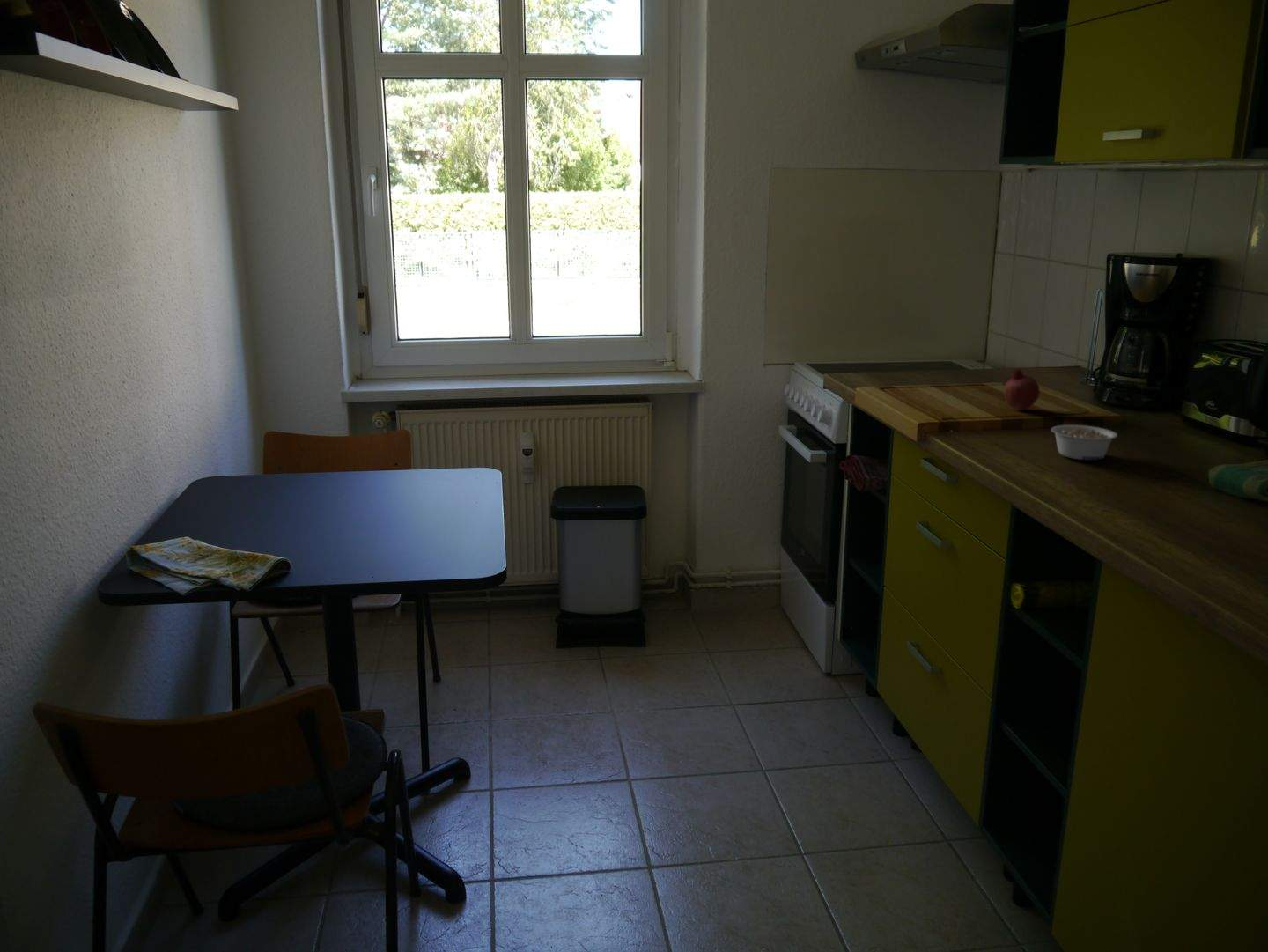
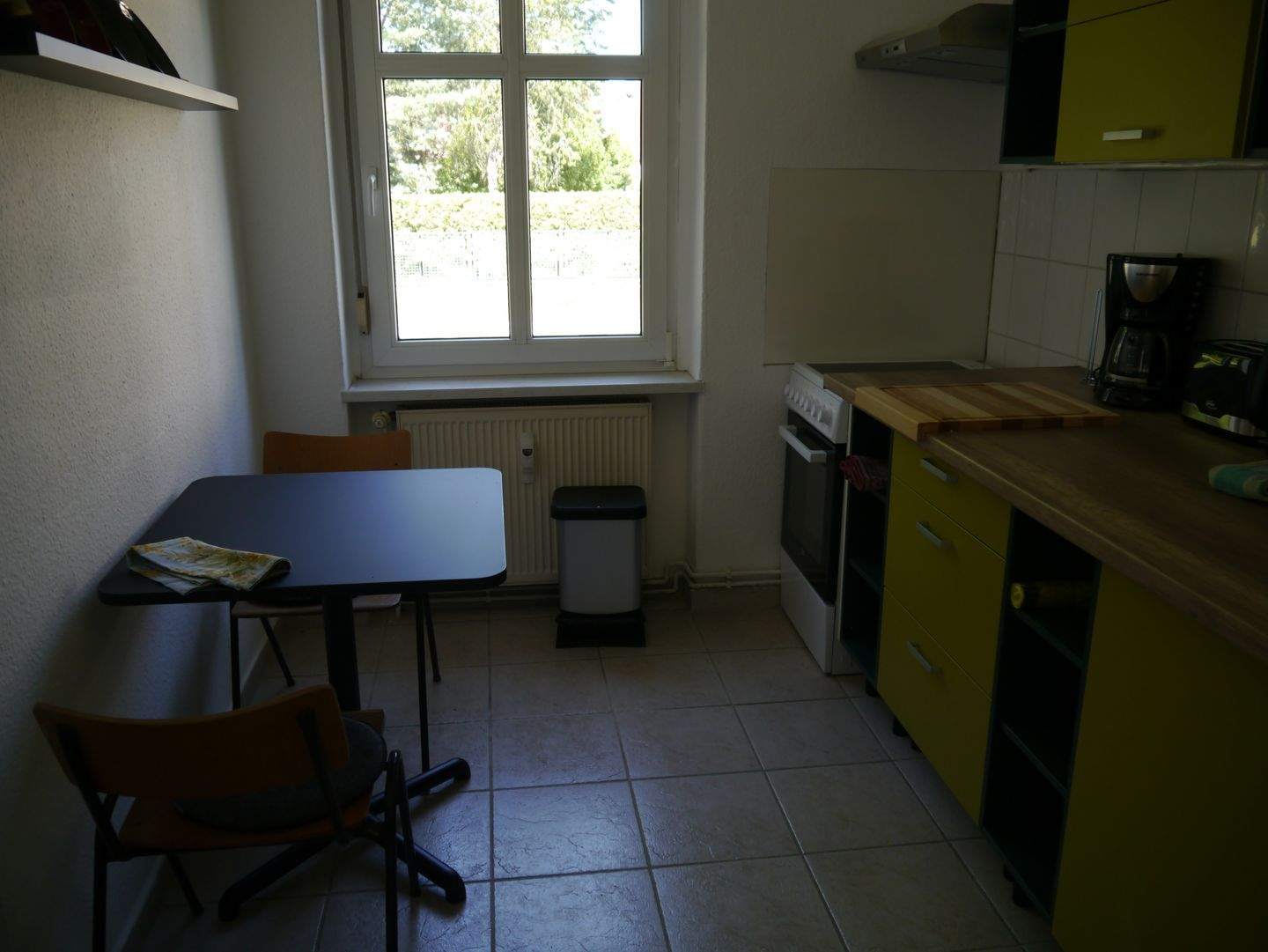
- fruit (1022, 388)
- legume (1083, 441)
